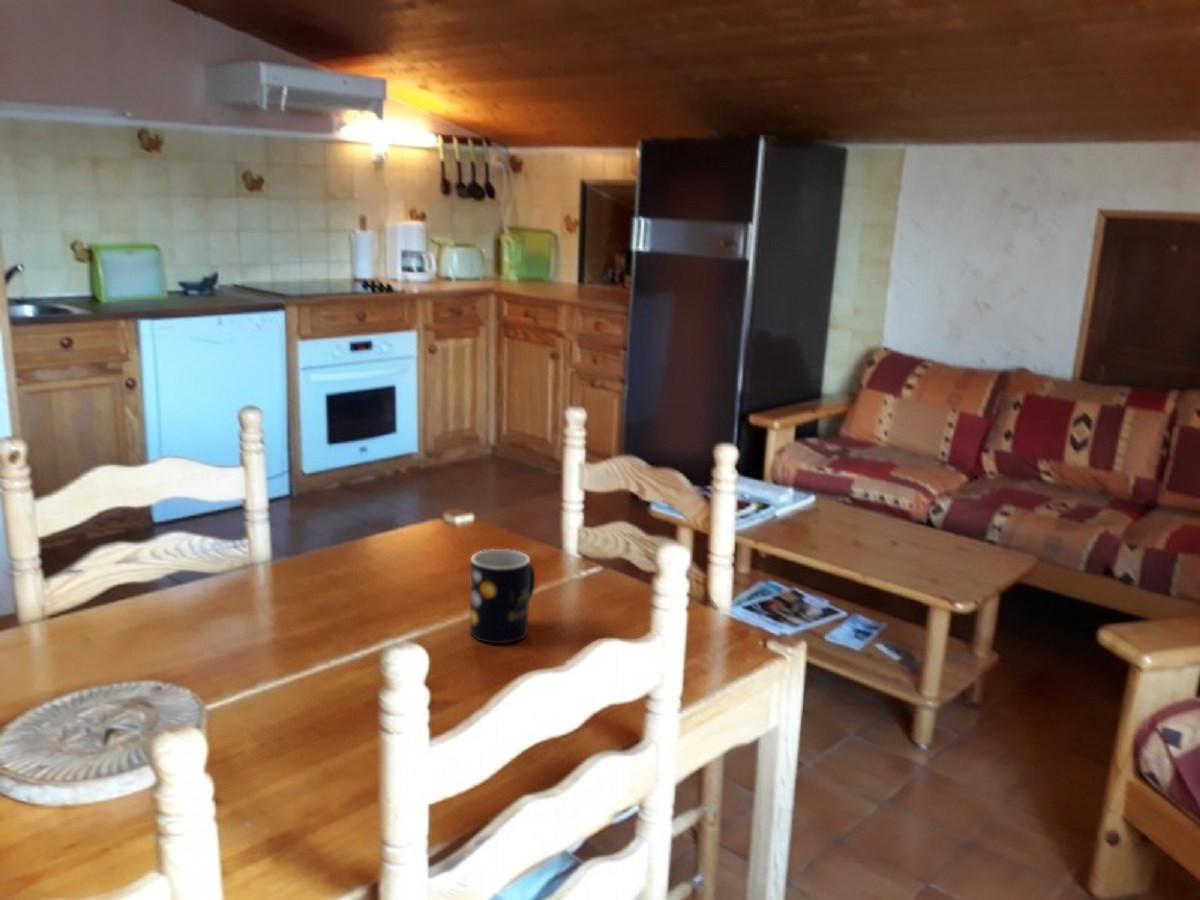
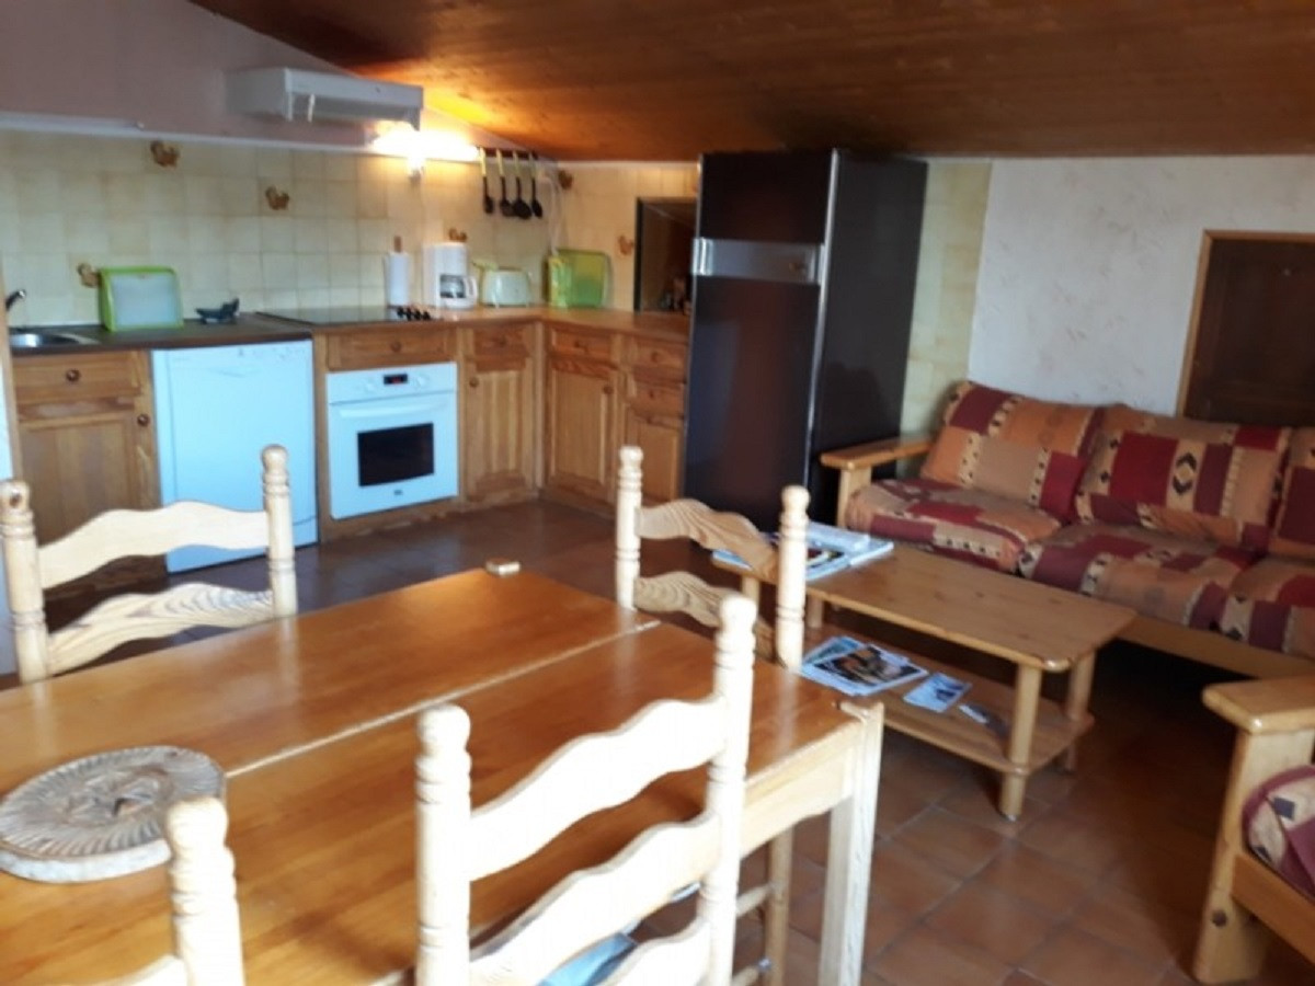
- mug (504, 592)
